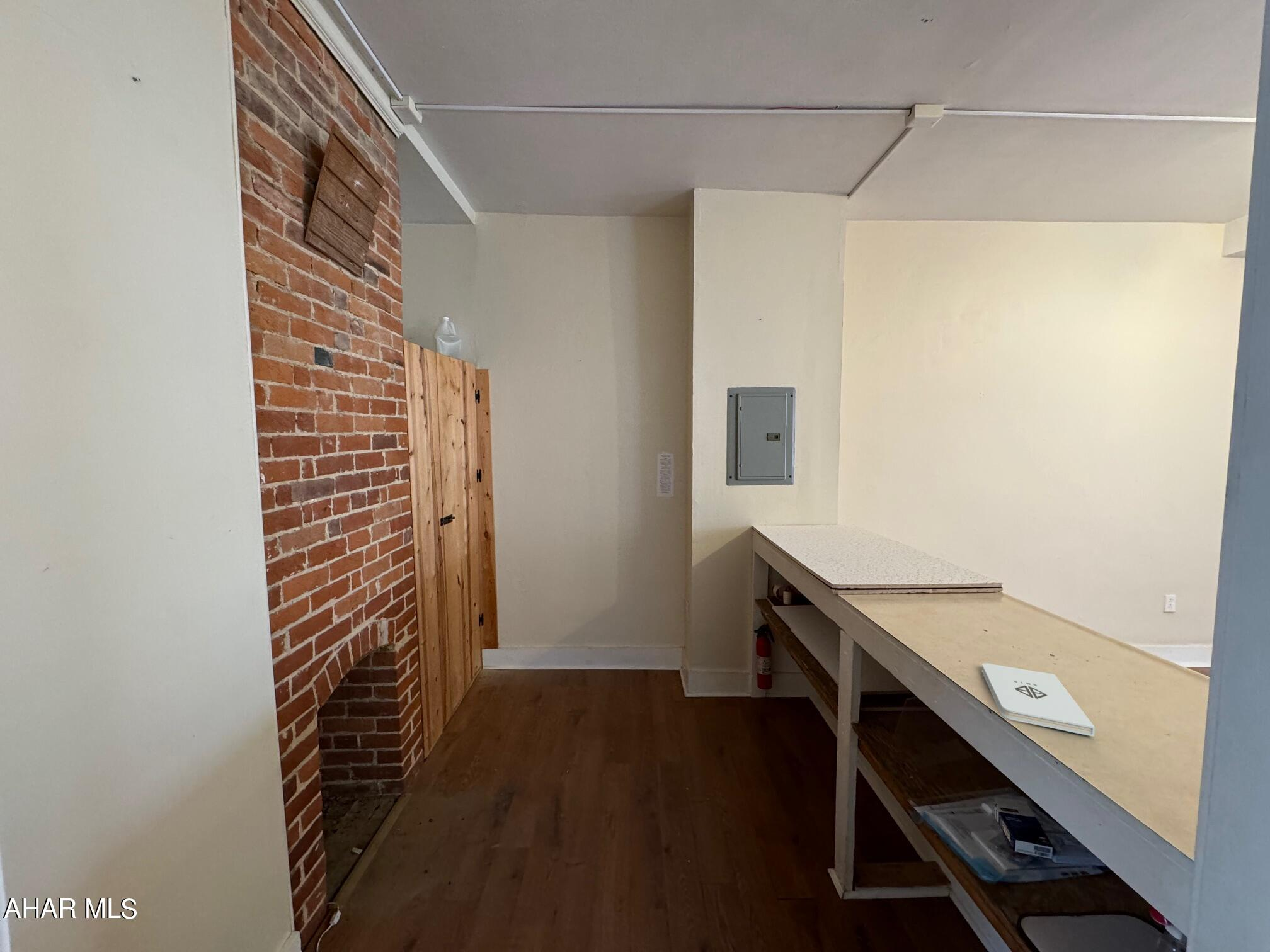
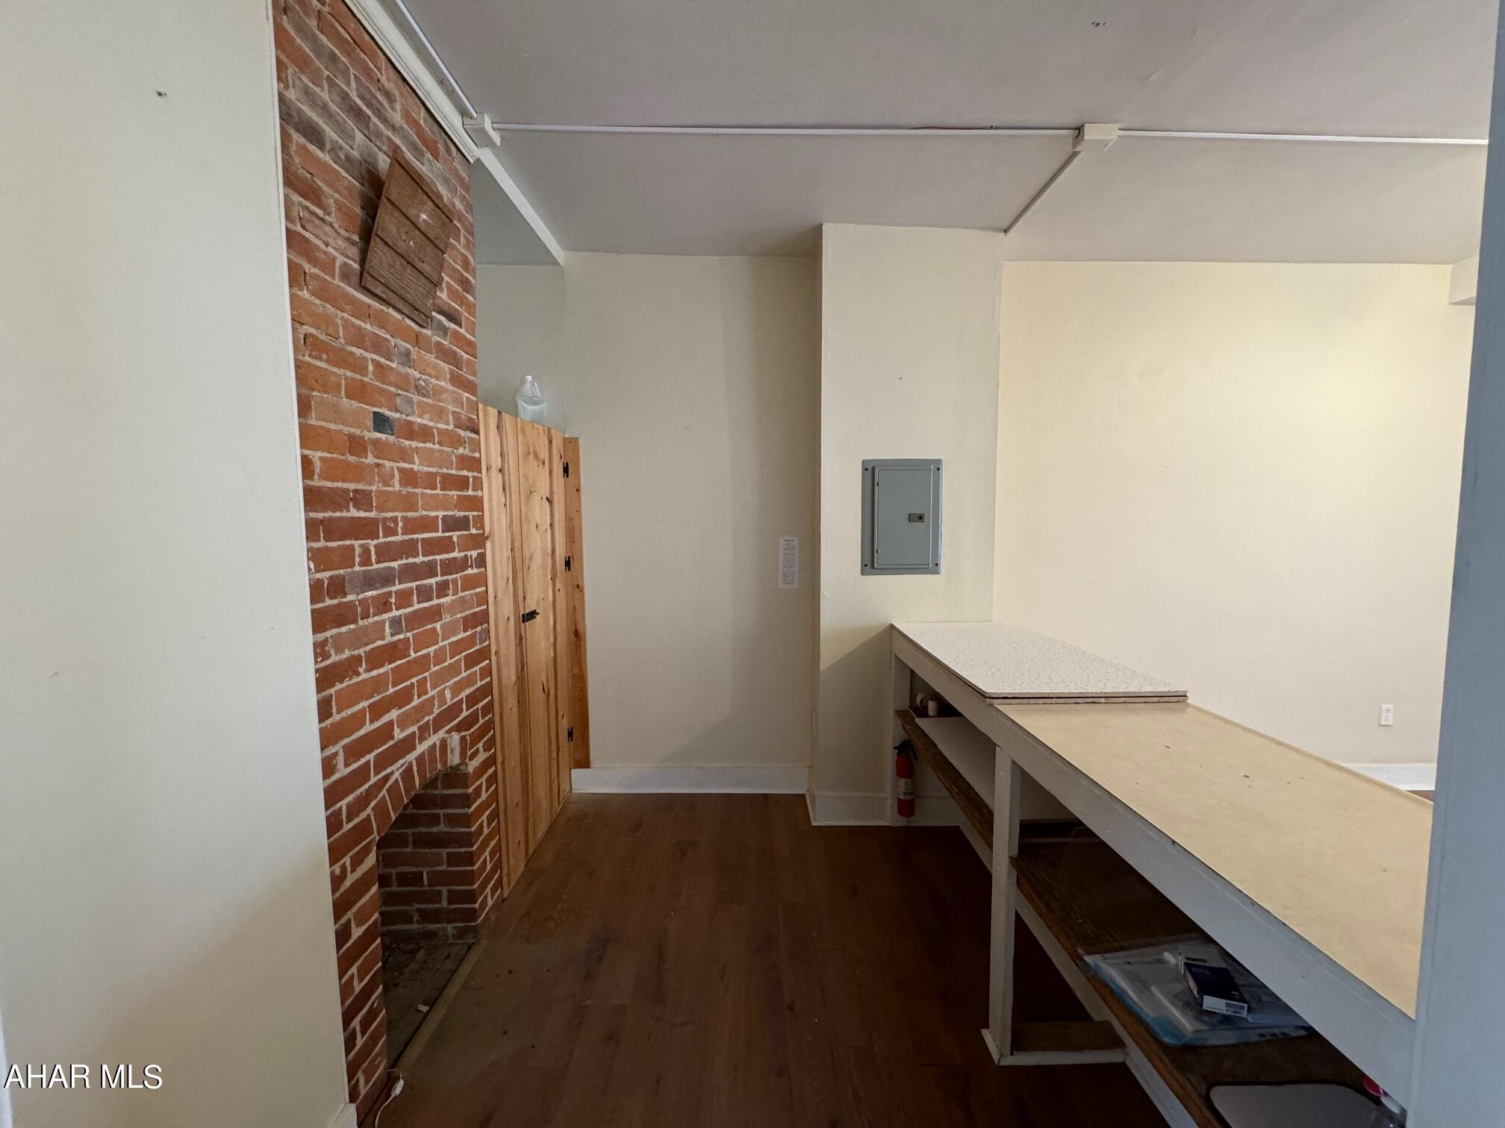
- notepad (1030, 694)
